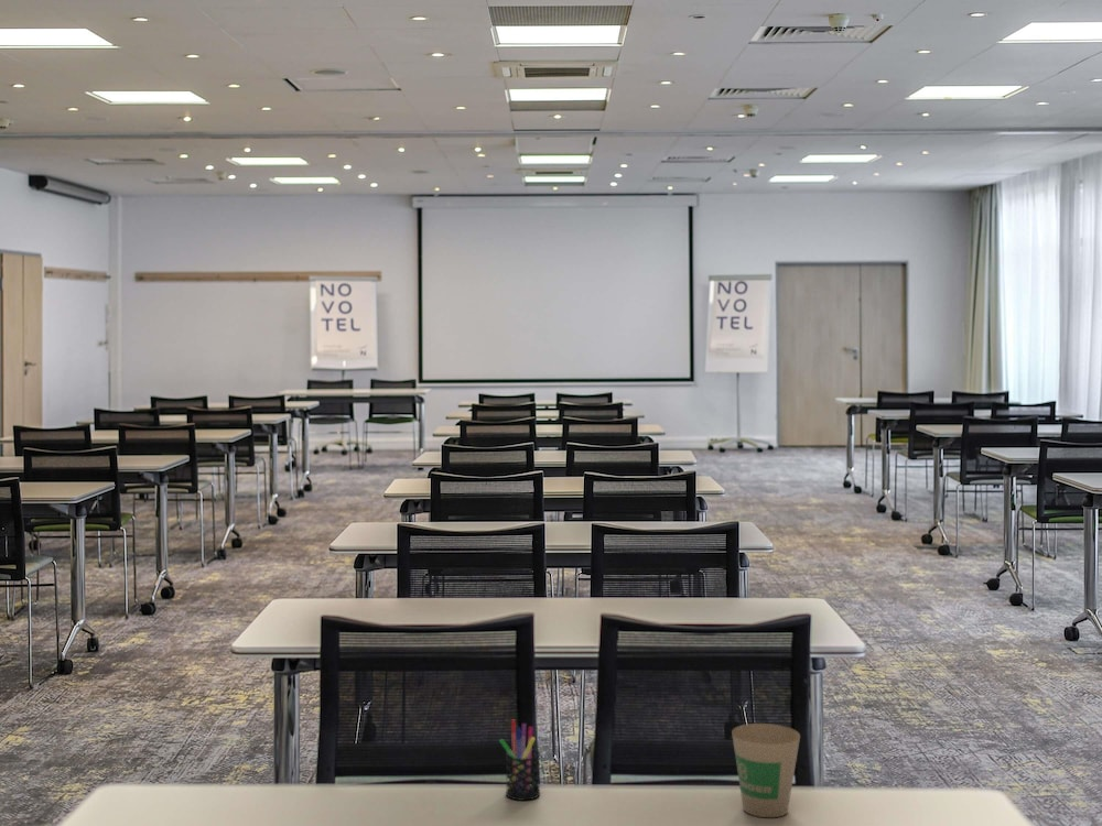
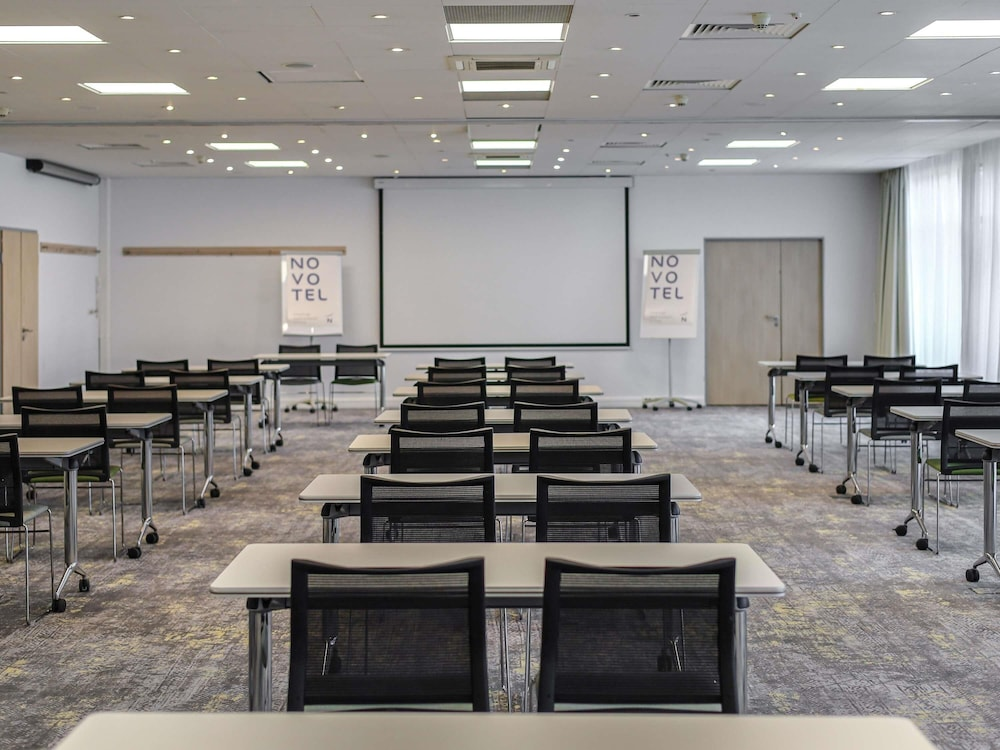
- paper cup (765, 771)
- pen holder (518, 759)
